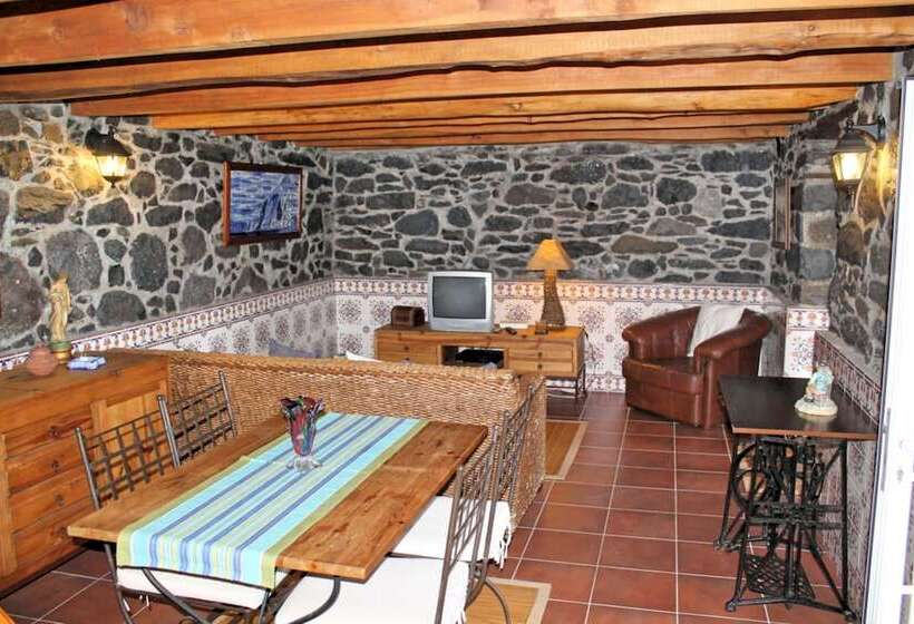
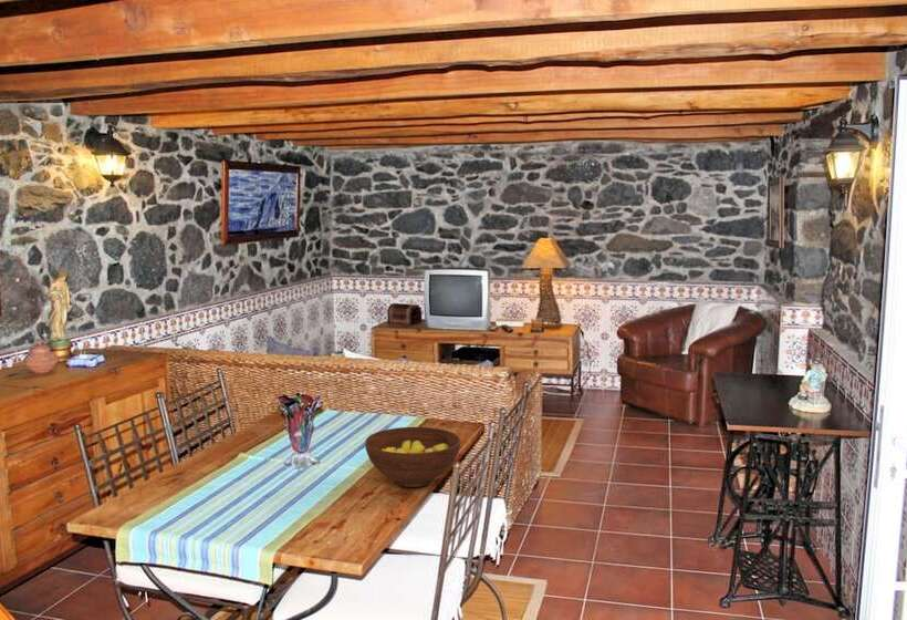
+ fruit bowl (413, 461)
